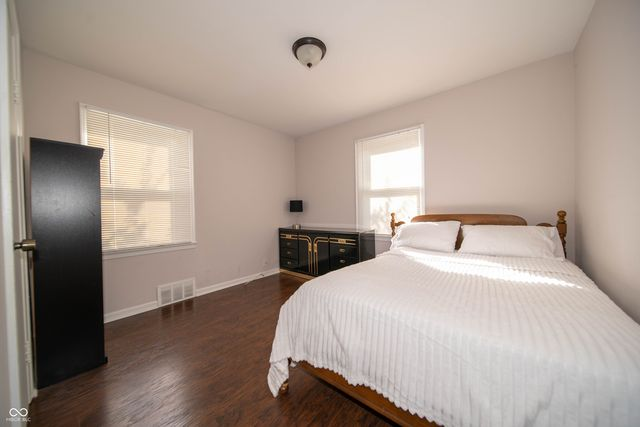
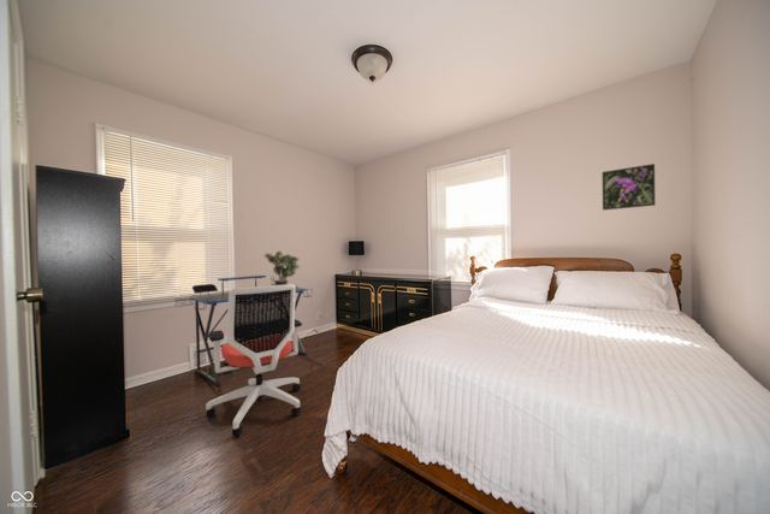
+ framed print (627, 188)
+ desk (256, 301)
+ potted plant (280, 270)
+ office chair (257, 344)
